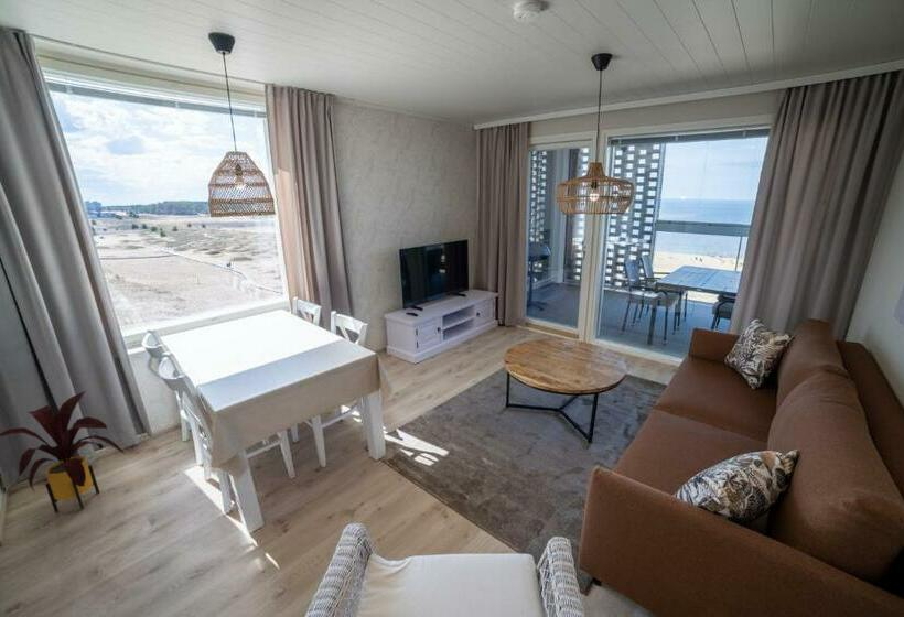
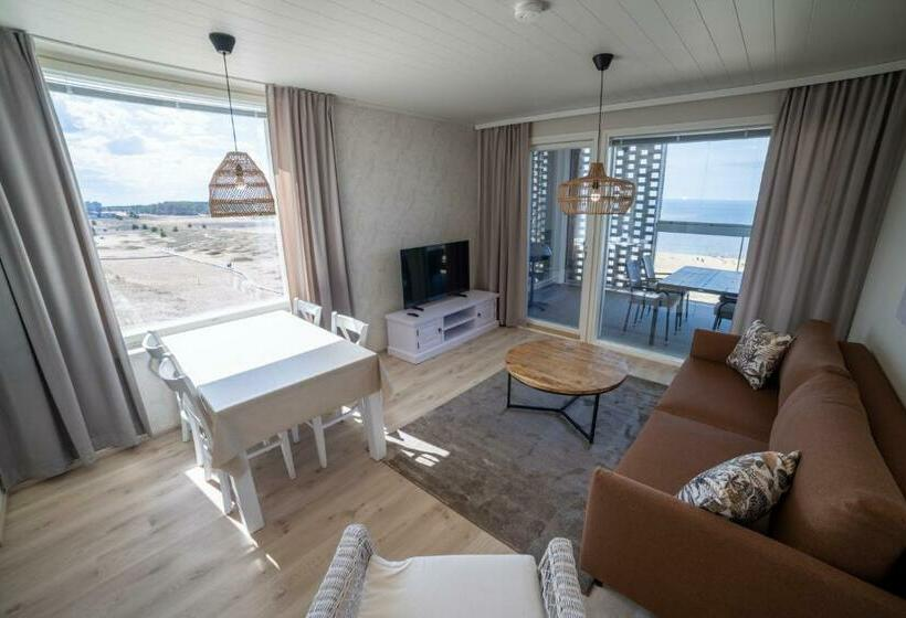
- house plant (60, 457)
